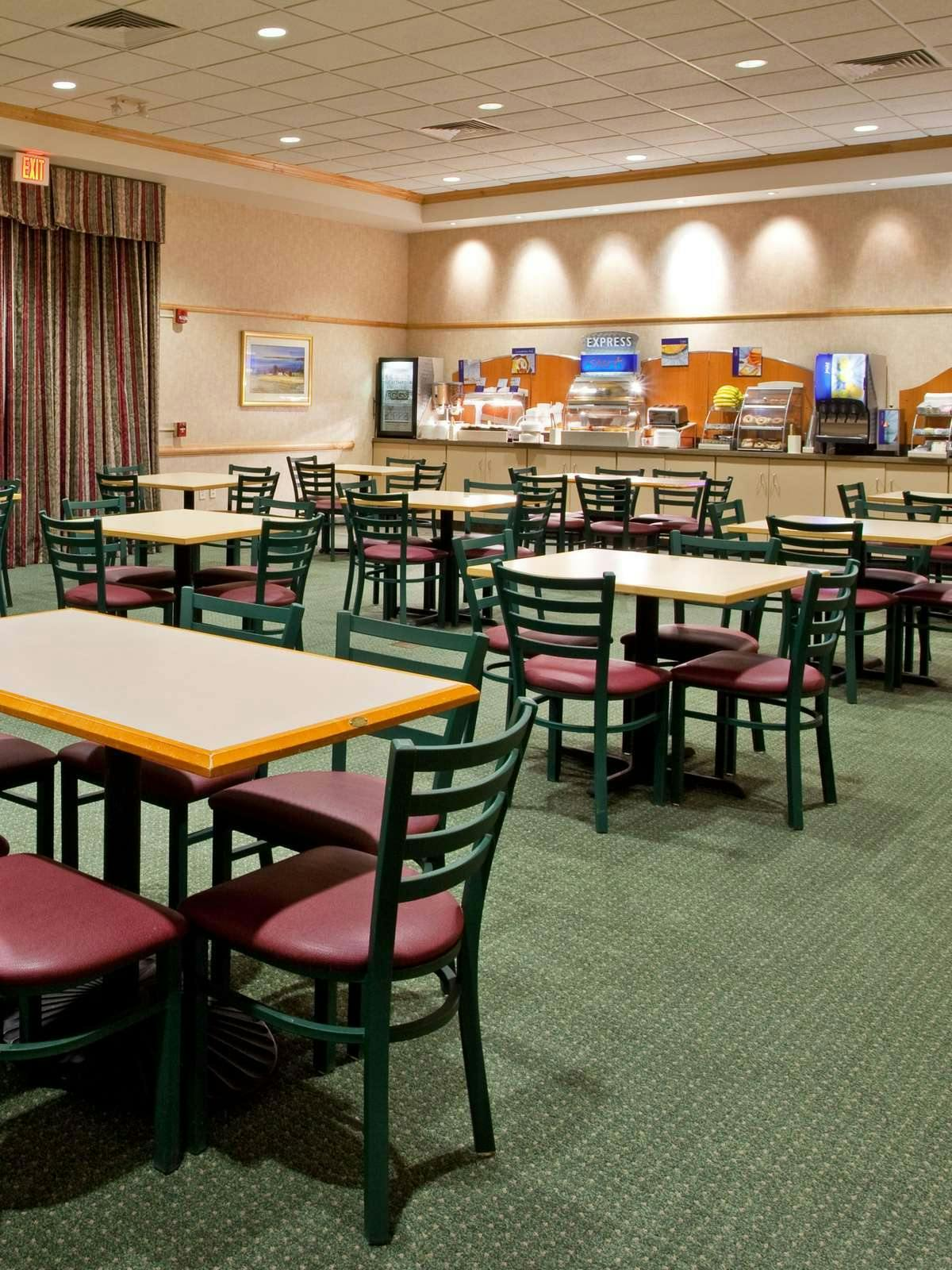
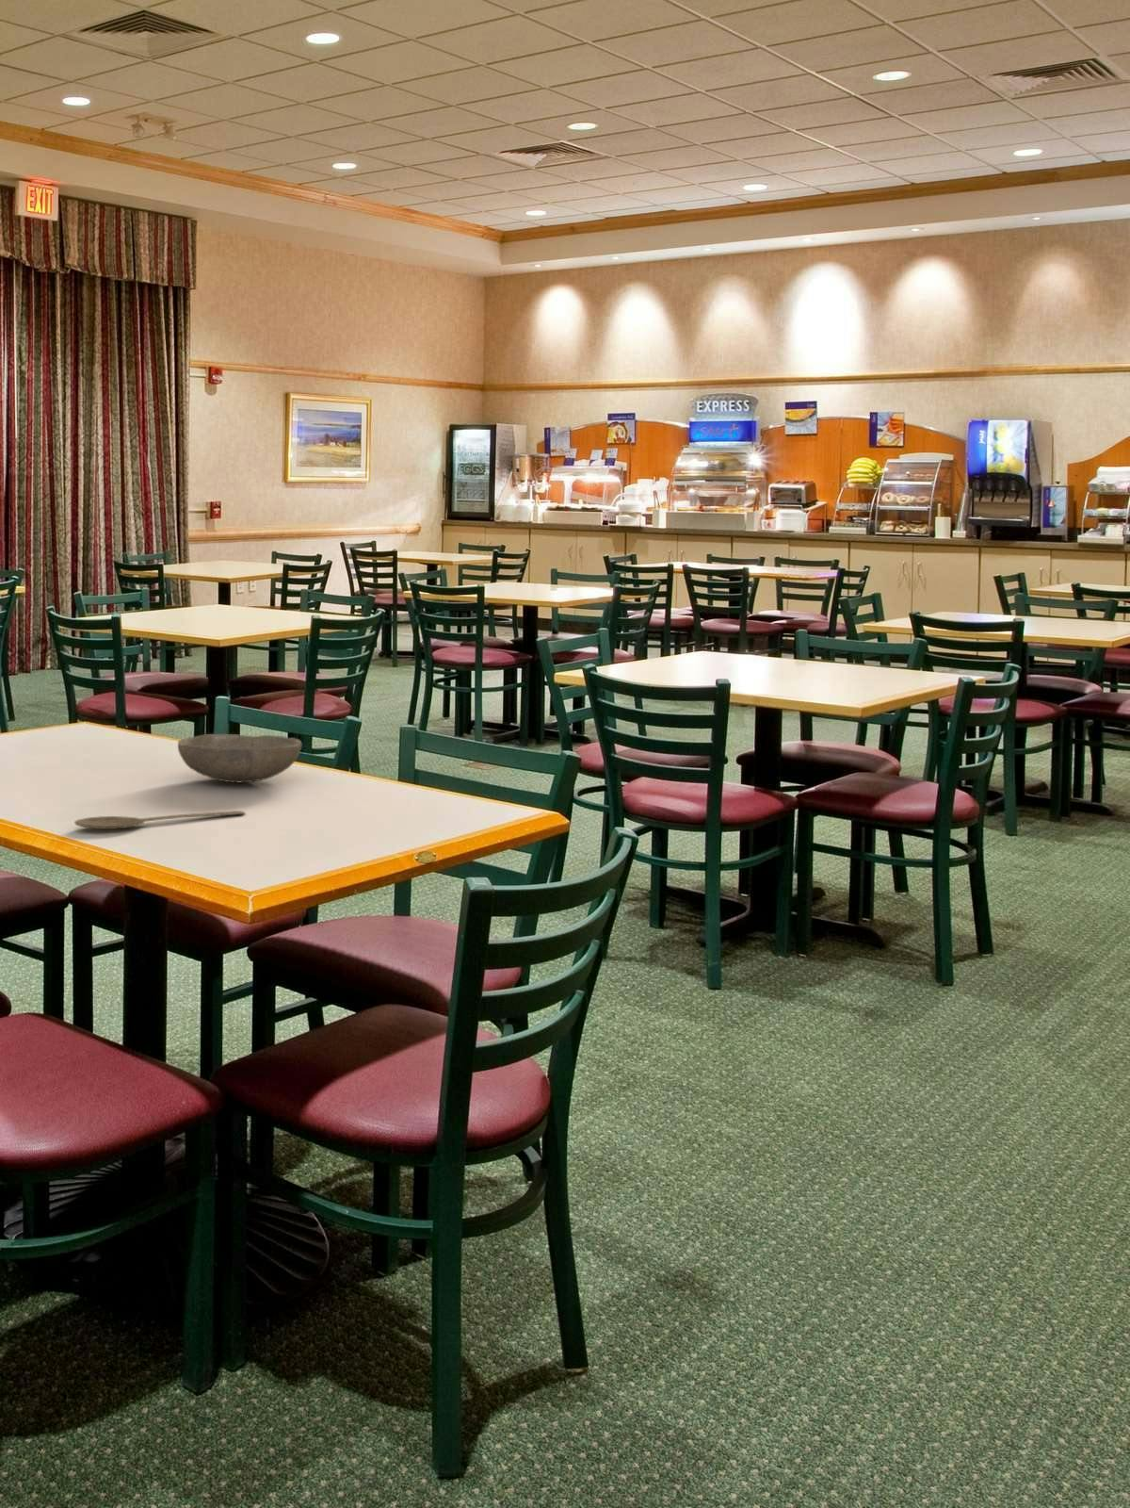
+ wooden spoon (163, 817)
+ bowl (240, 760)
